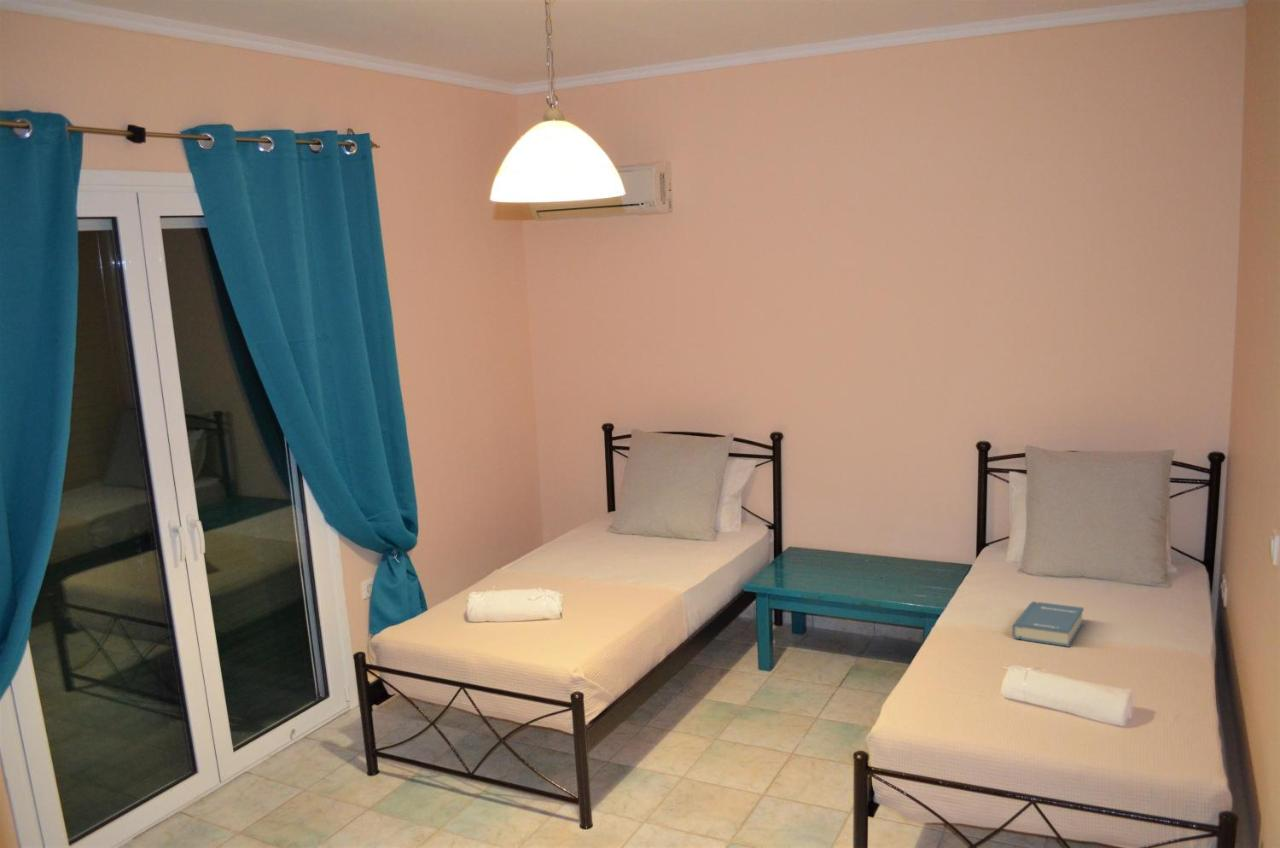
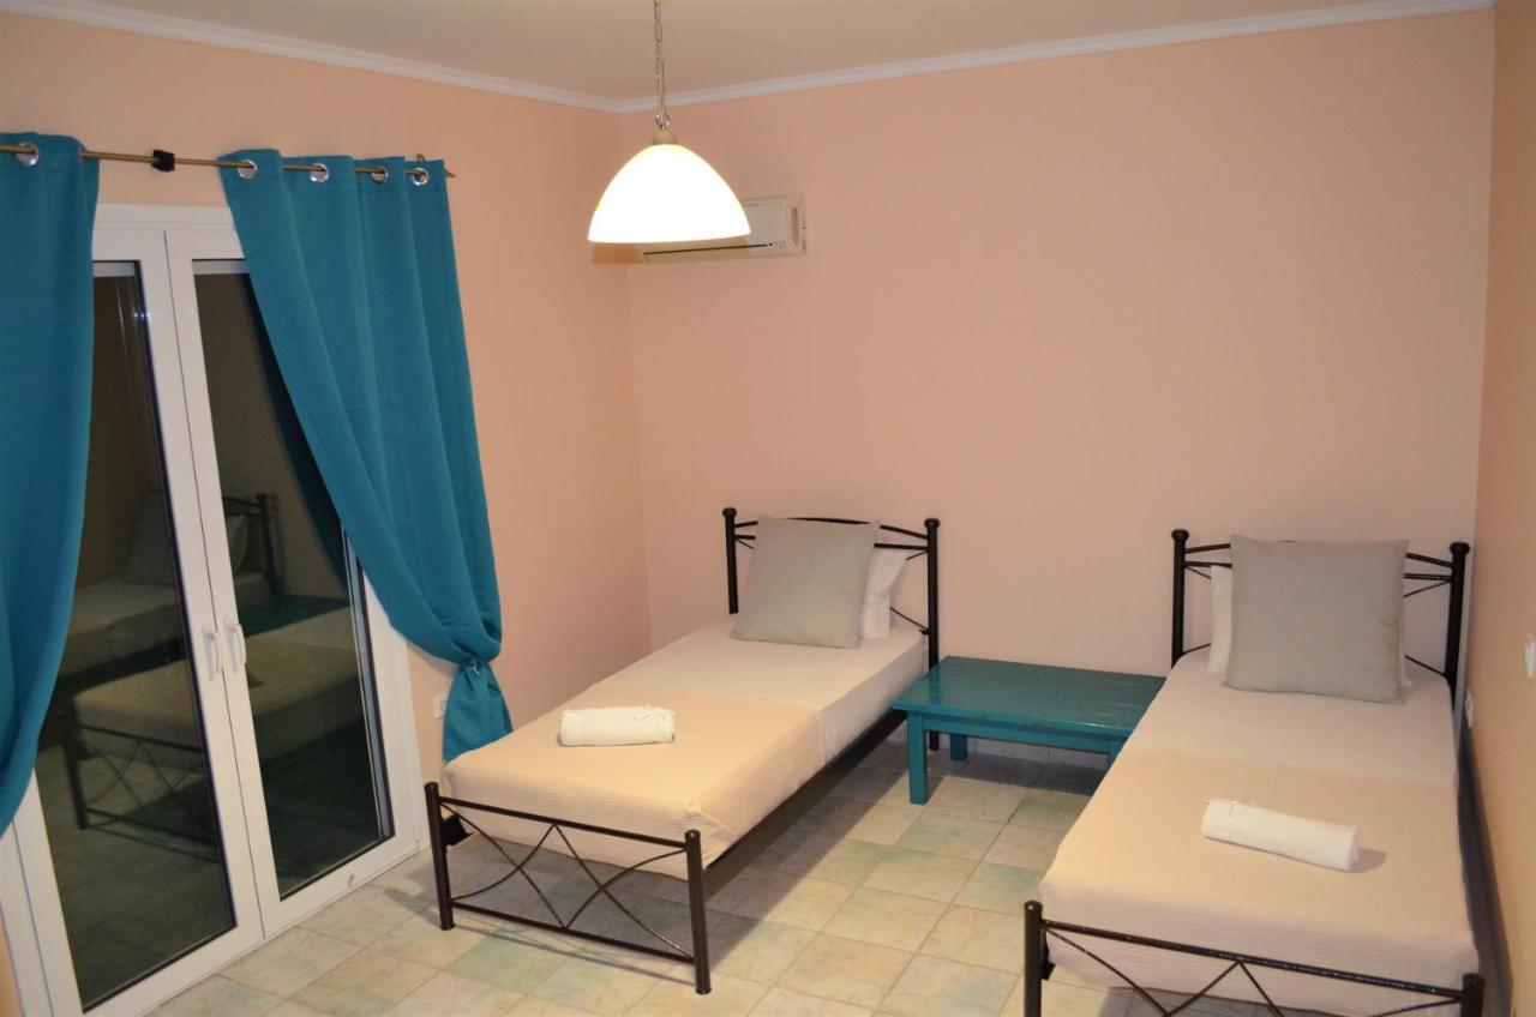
- hardback book (1048, 622)
